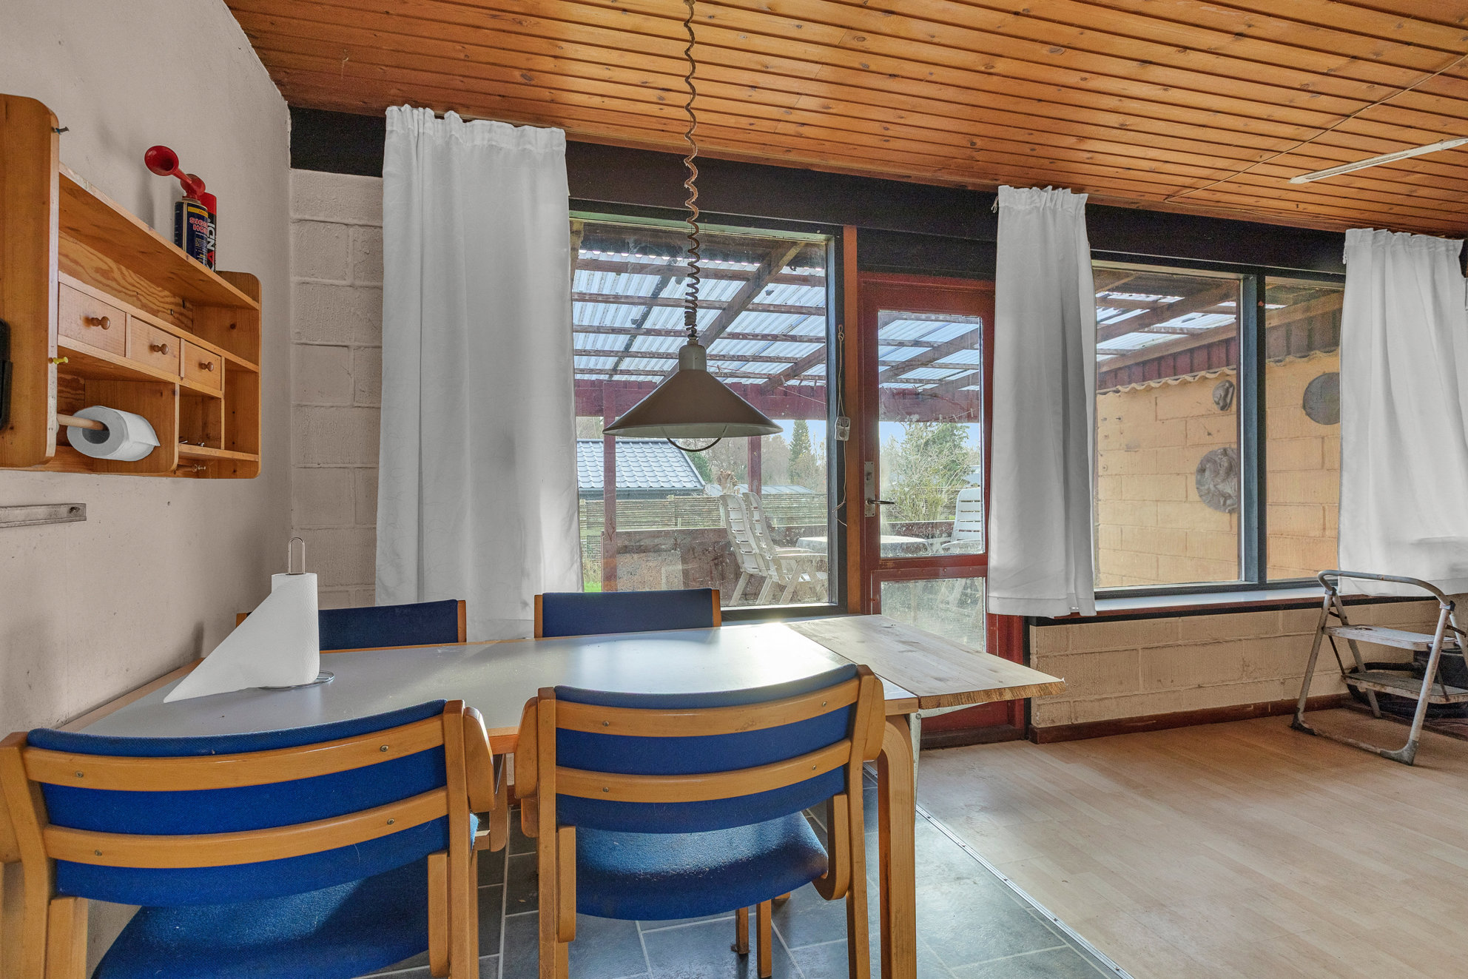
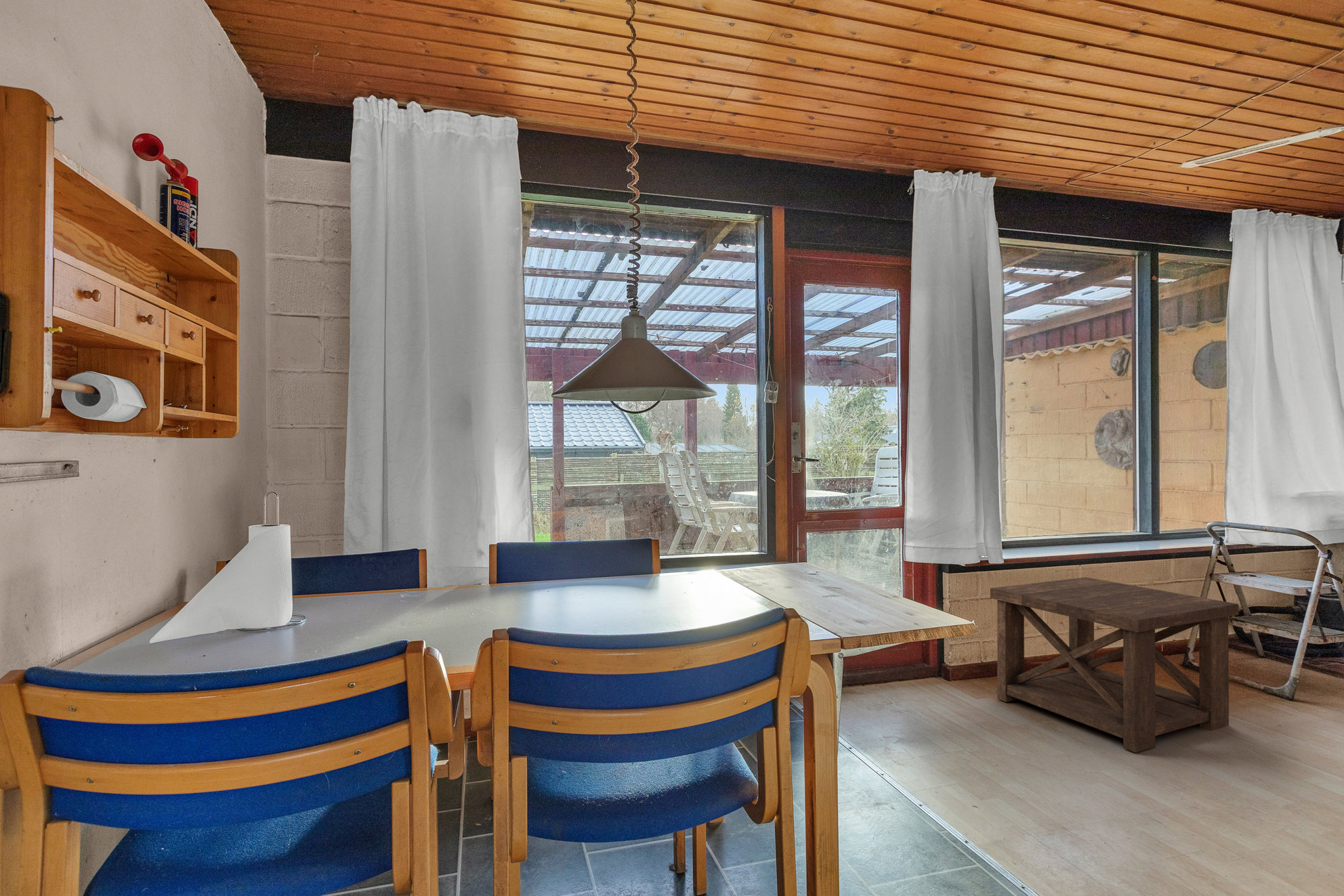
+ side table (1108, 654)
